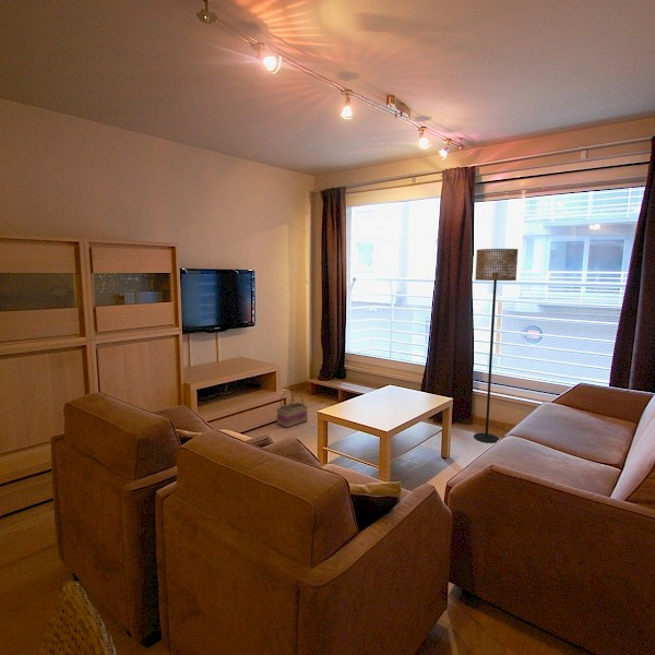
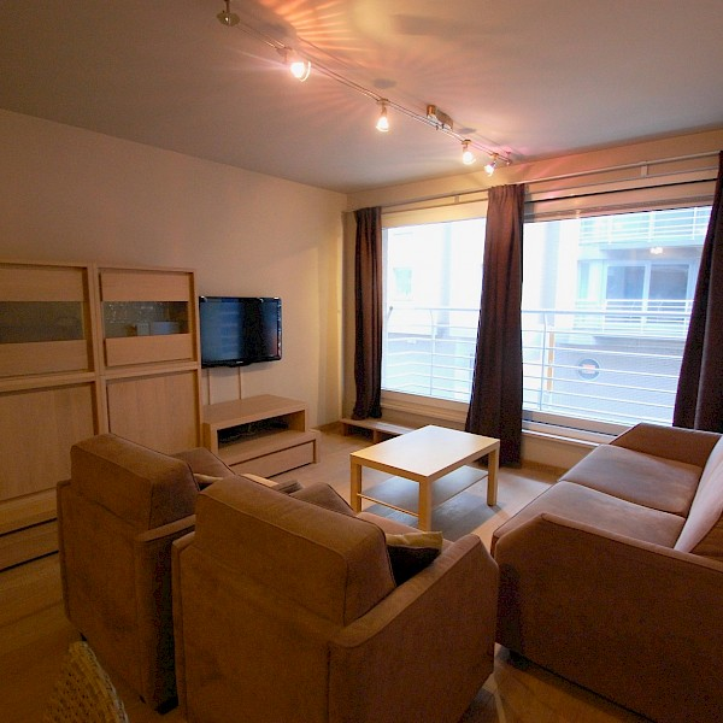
- floor lamp (491, 346)
- basket (291, 407)
